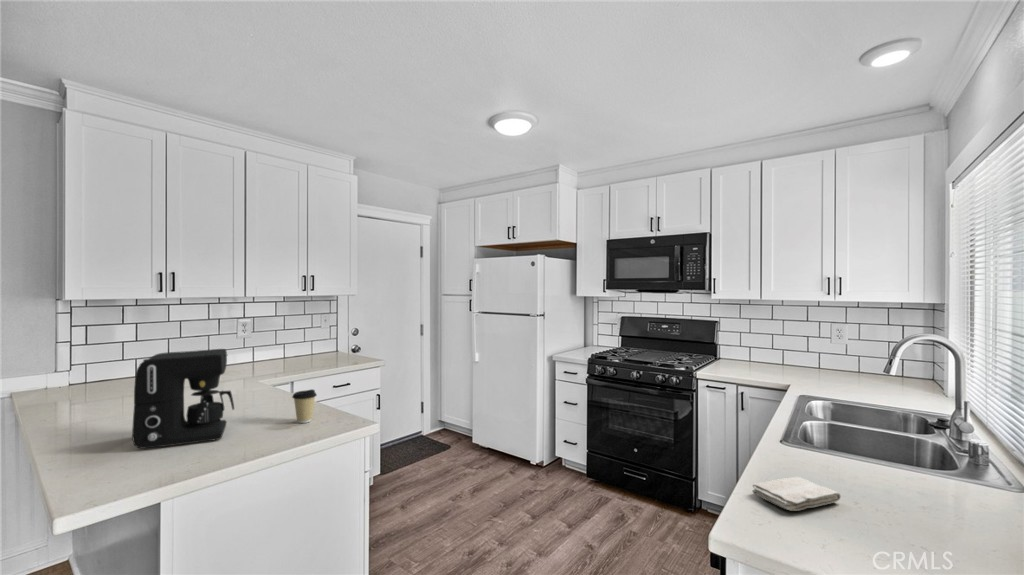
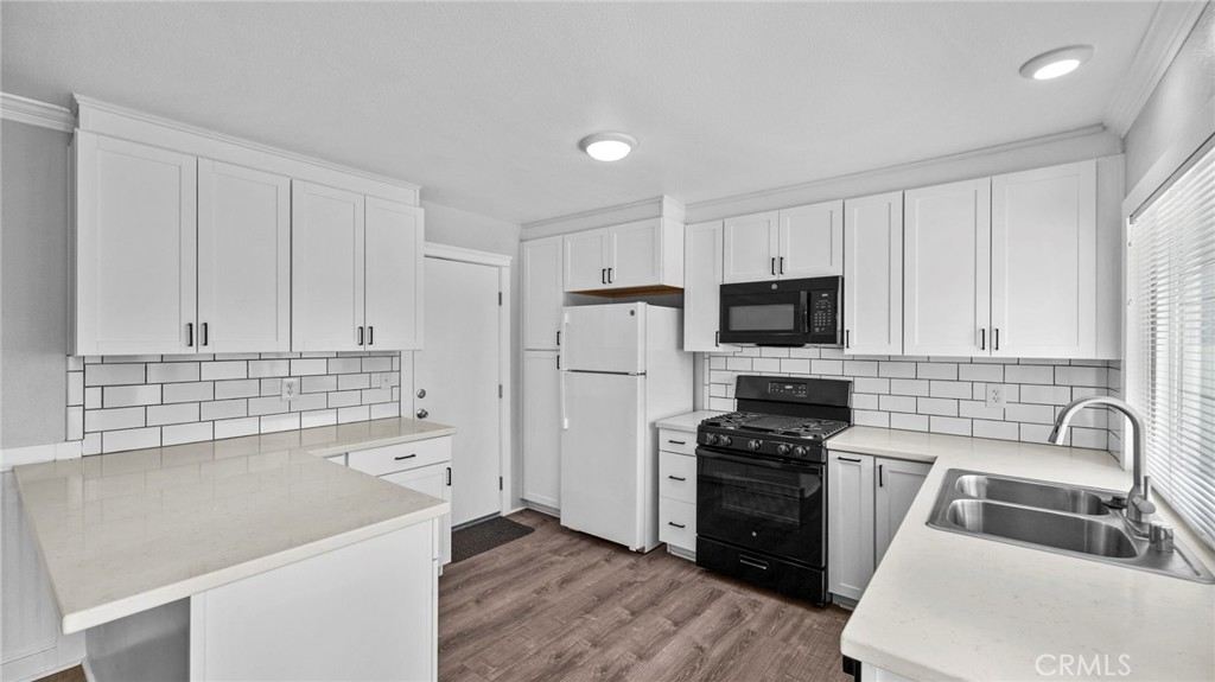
- coffee cup (304, 406)
- washcloth (794, 491)
- coffee maker (191, 395)
